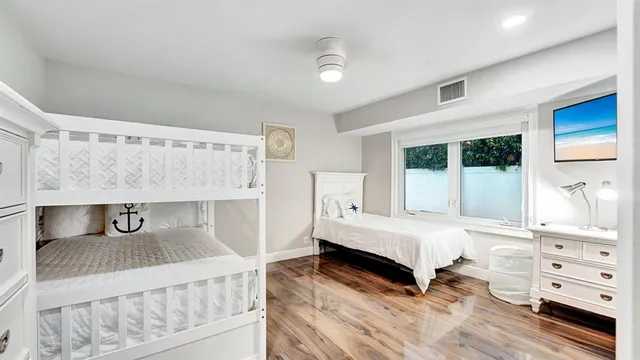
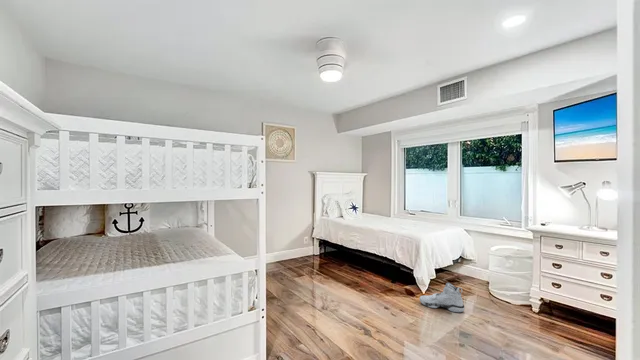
+ sneaker (441, 295)
